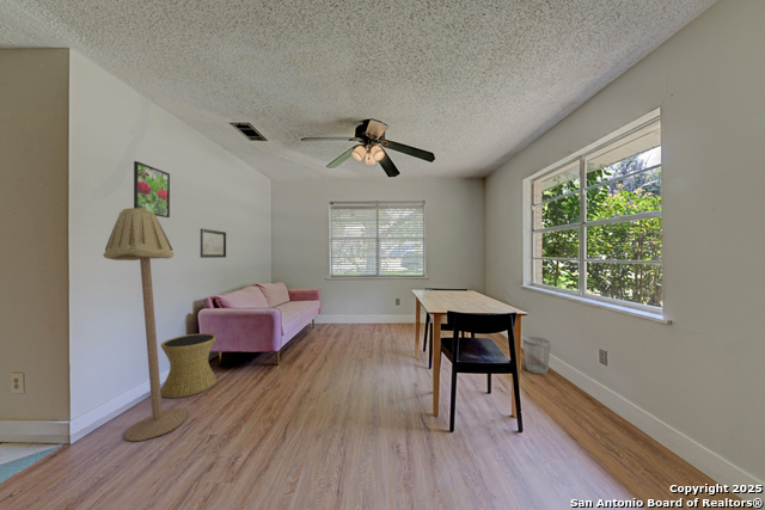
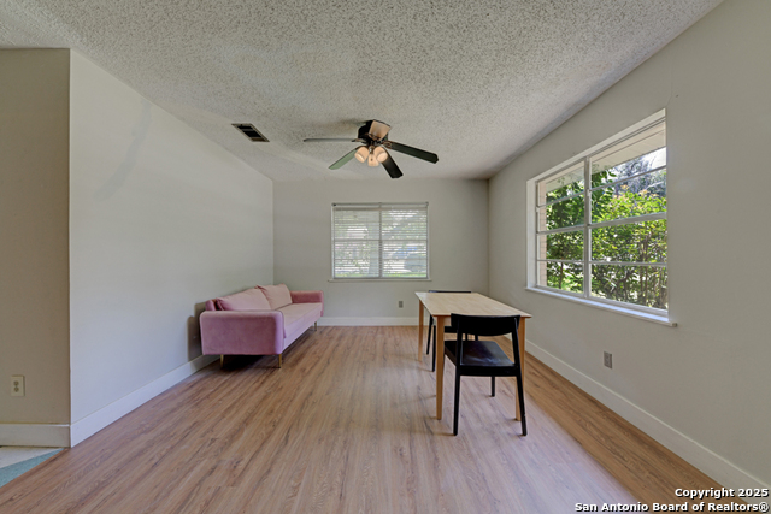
- wastebasket (536, 355)
- wall art (214, 244)
- floor lamp (145, 315)
- side table (189, 363)
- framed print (153, 191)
